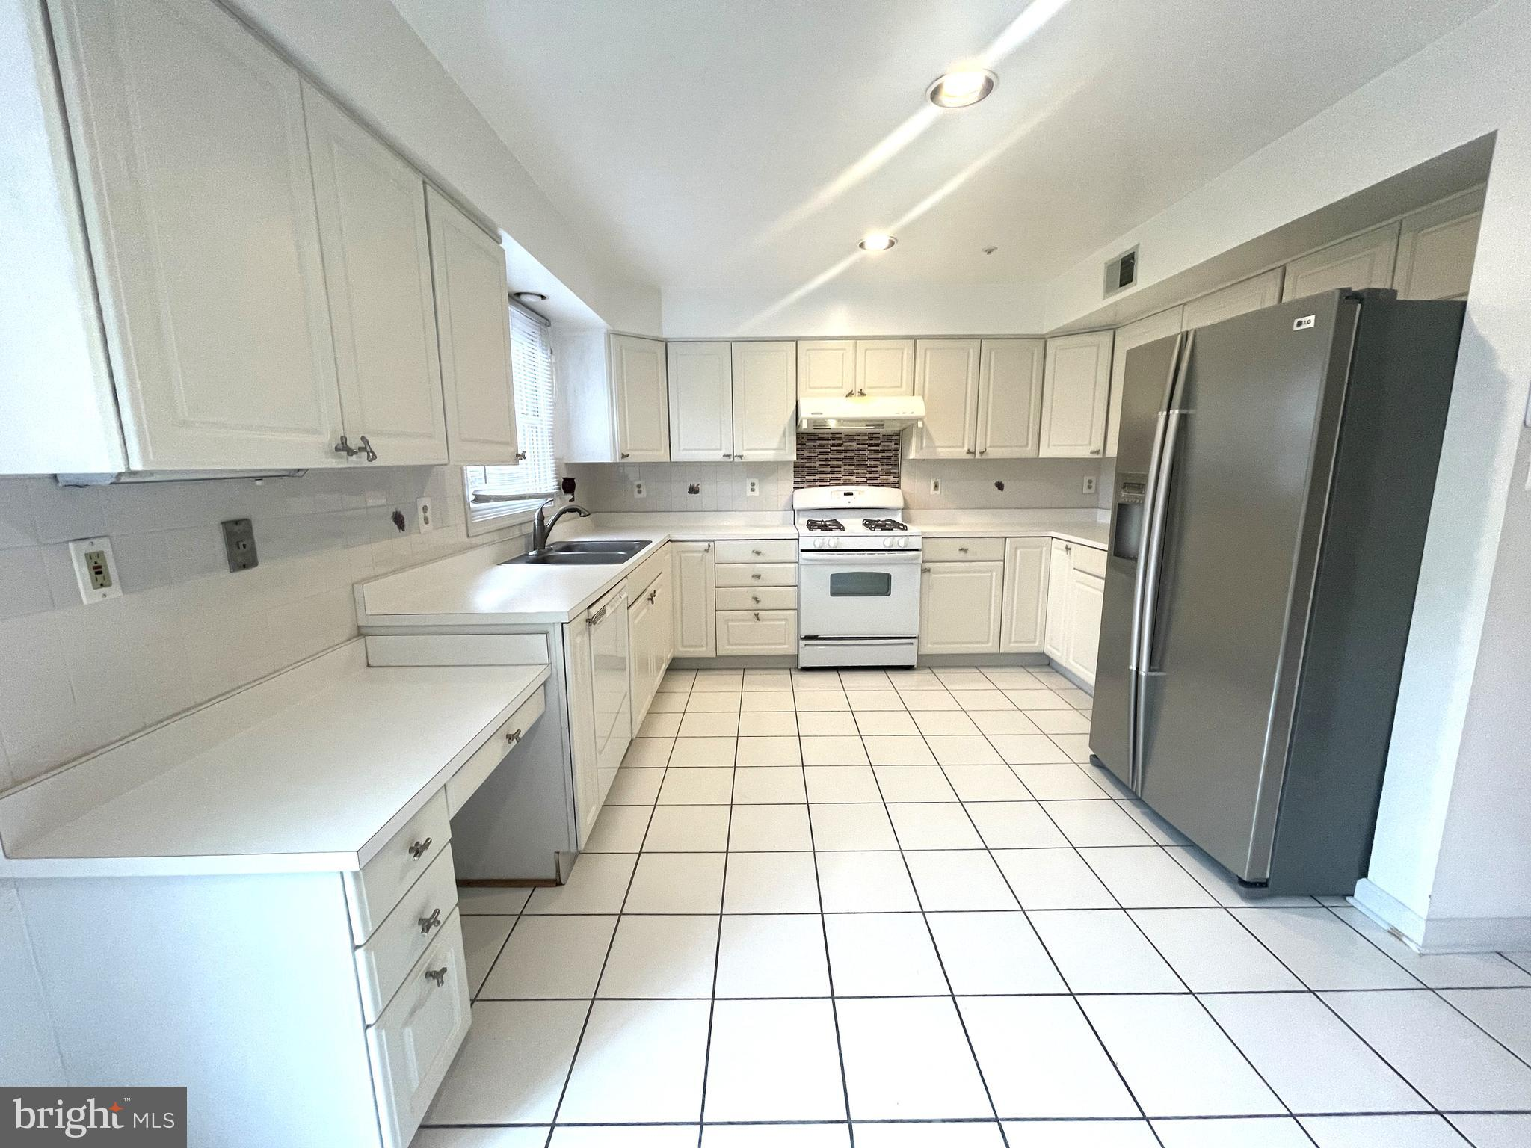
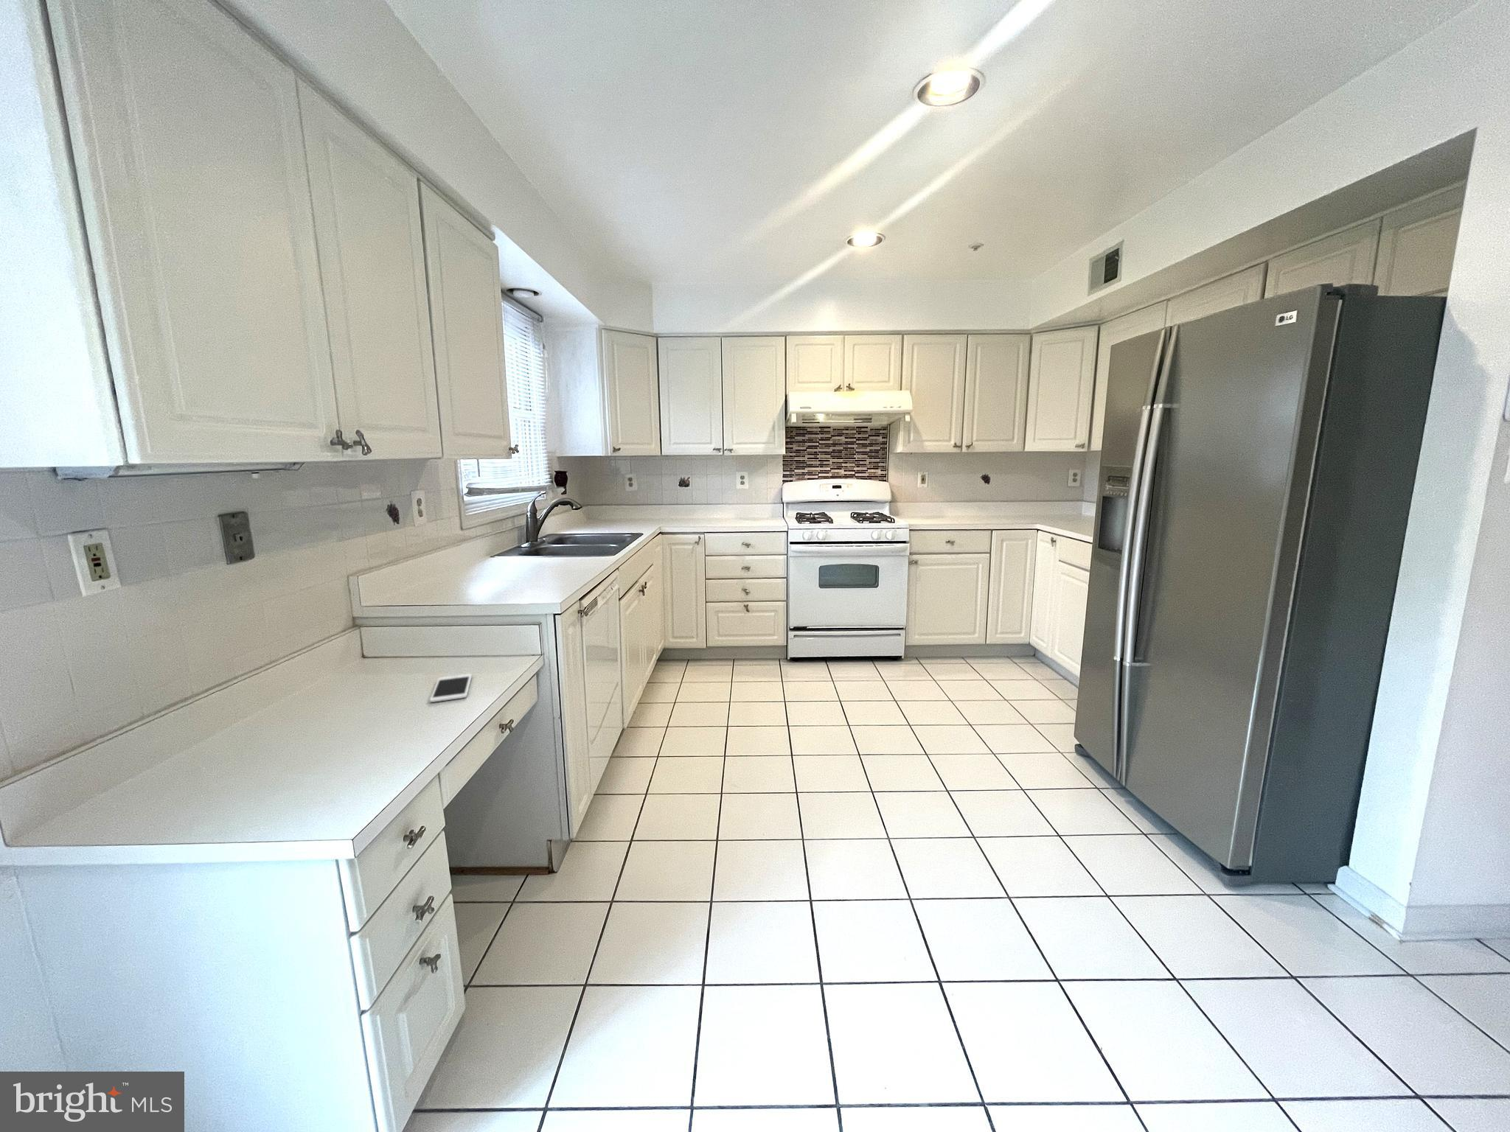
+ cell phone (452, 687)
